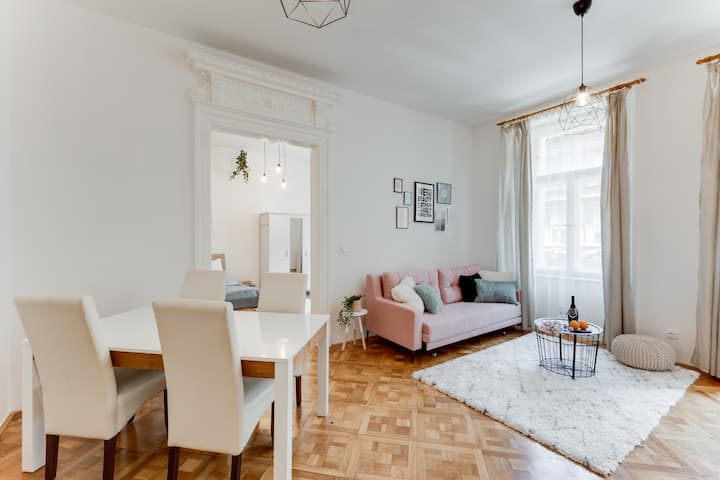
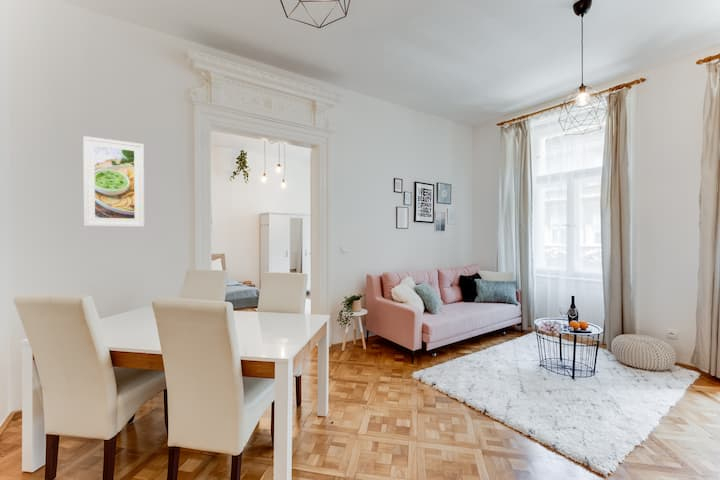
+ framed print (115, 183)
